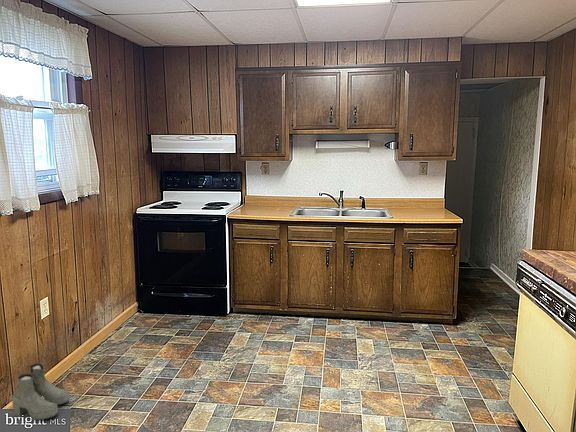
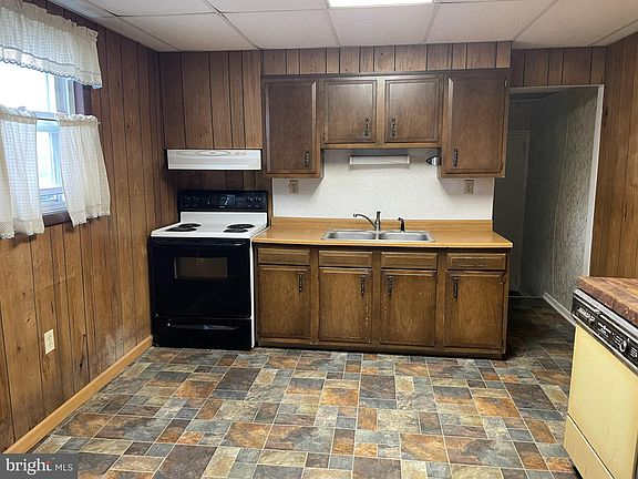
- boots (40, 389)
